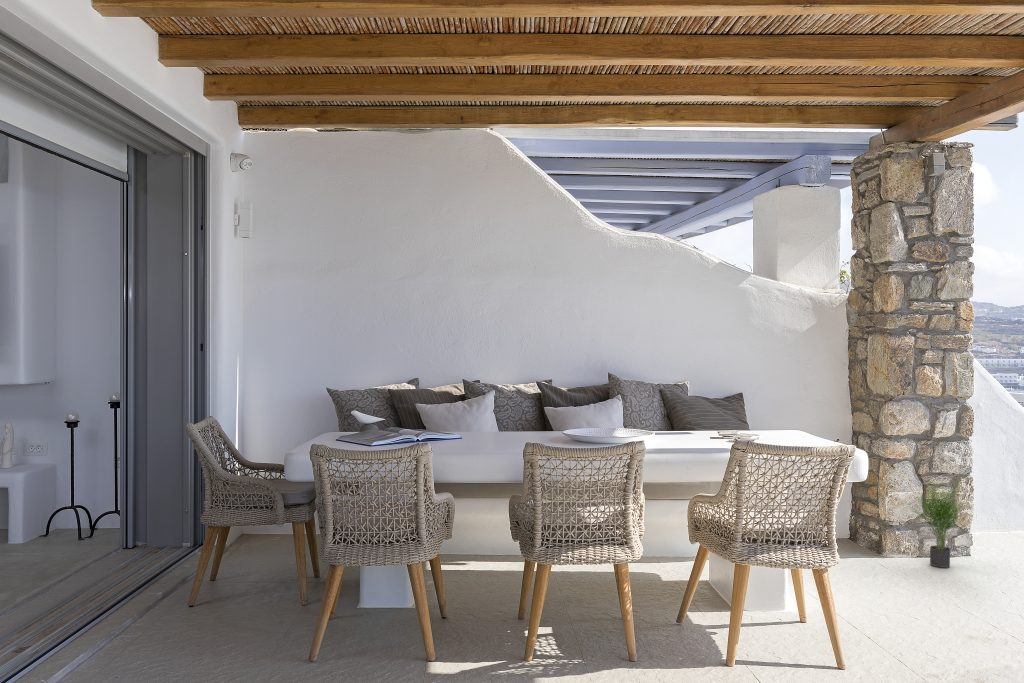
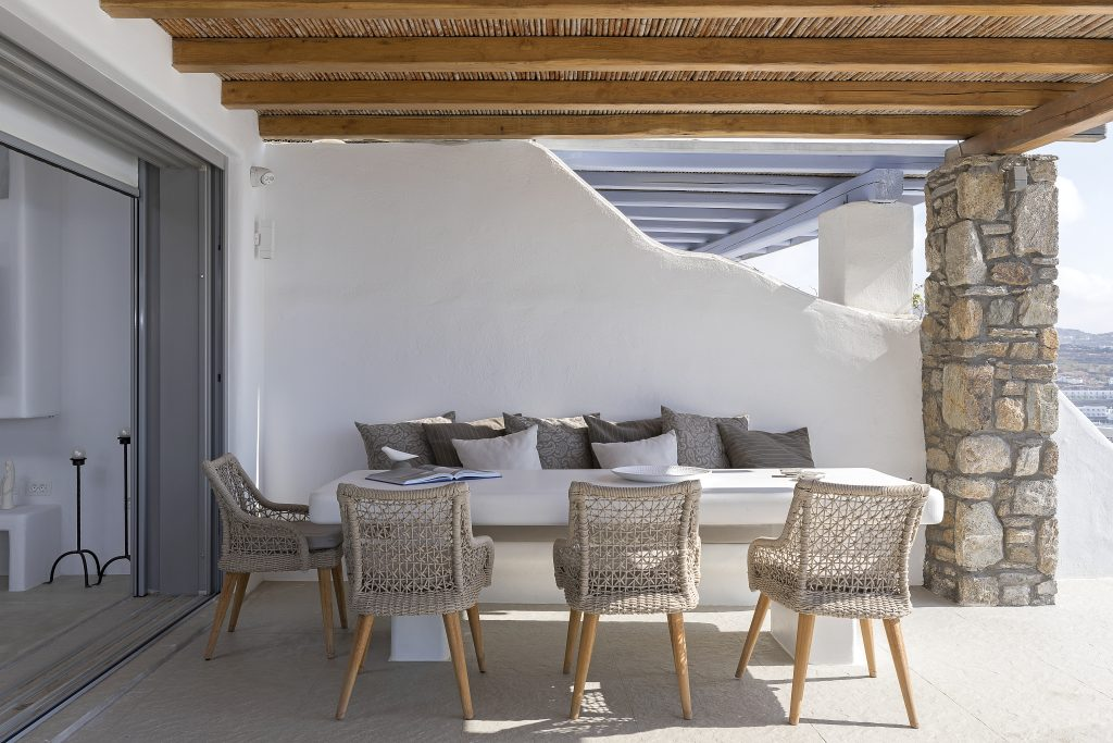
- potted plant (936, 521)
